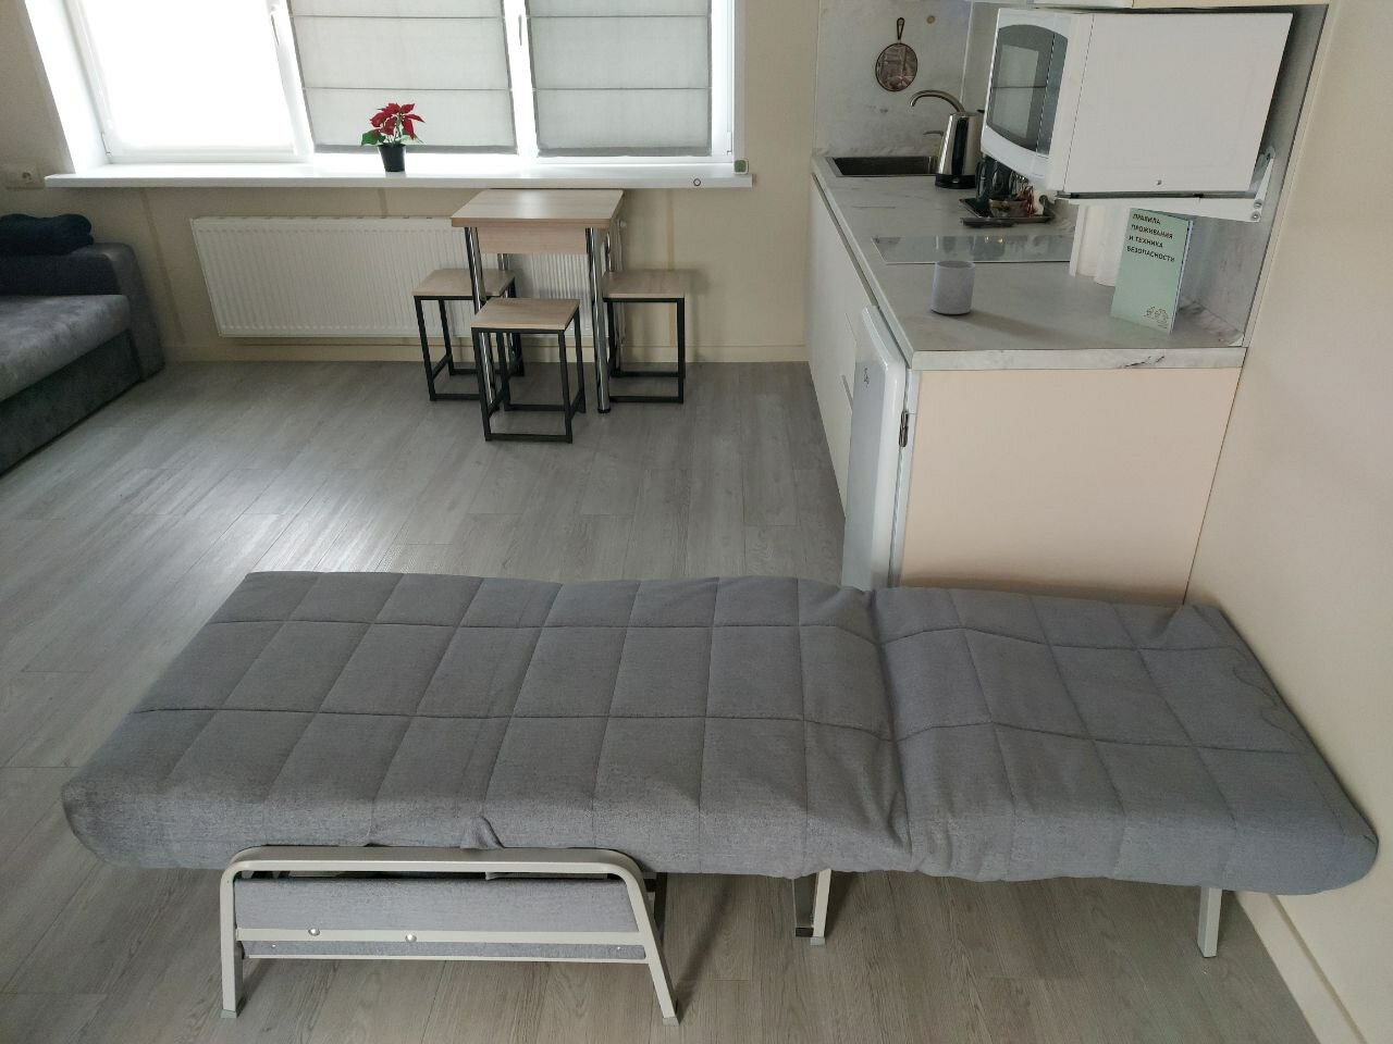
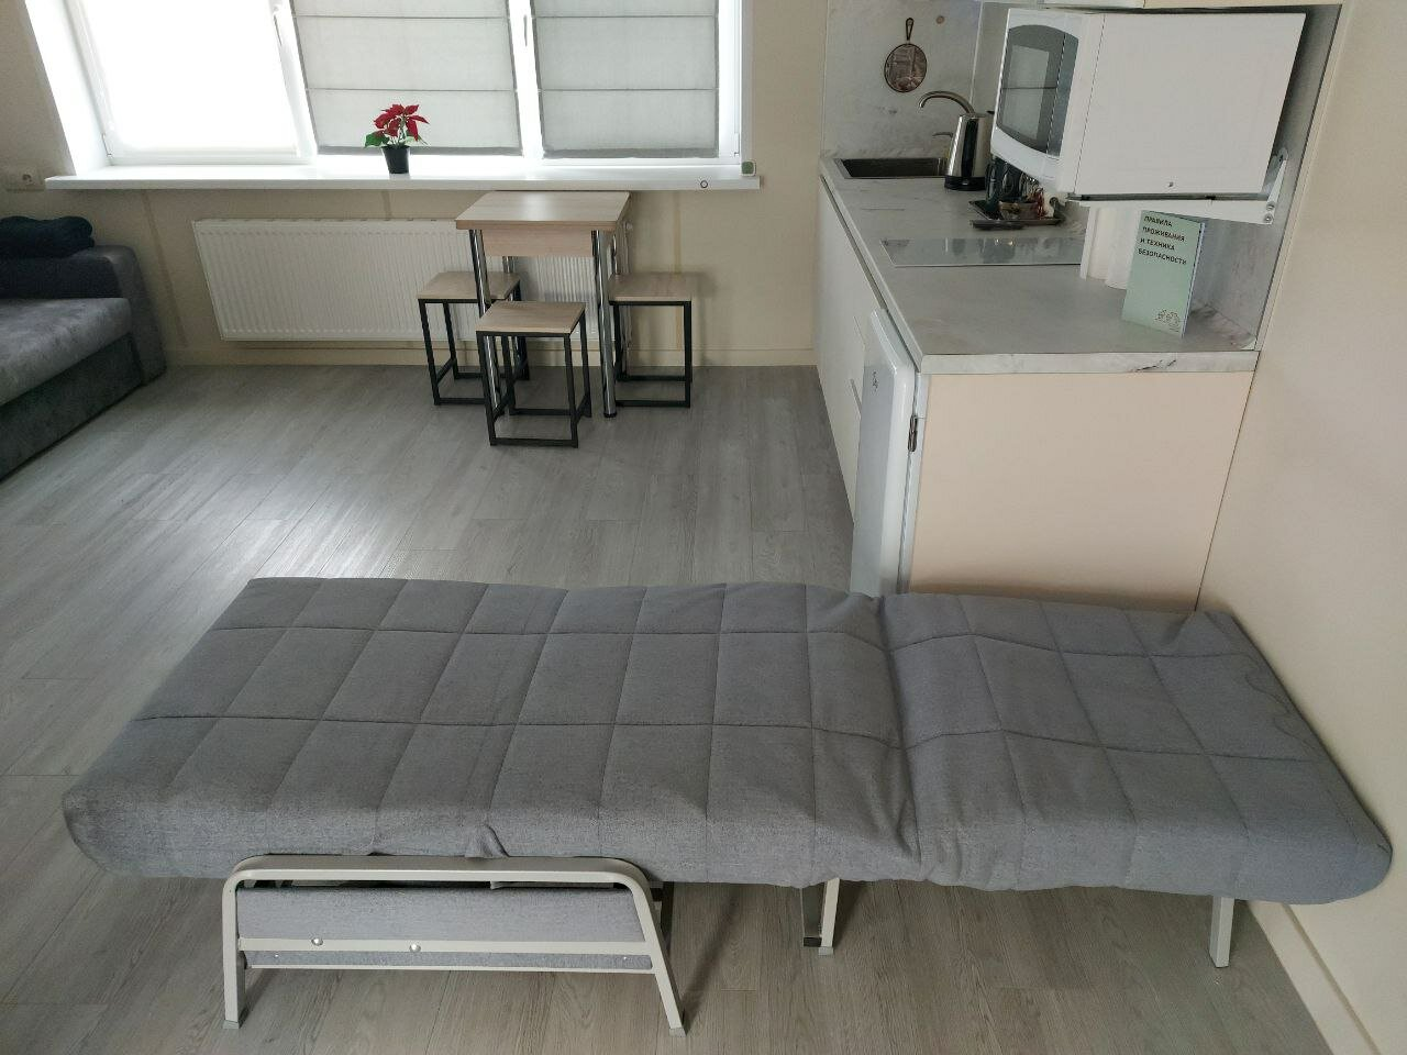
- mug (949, 285)
